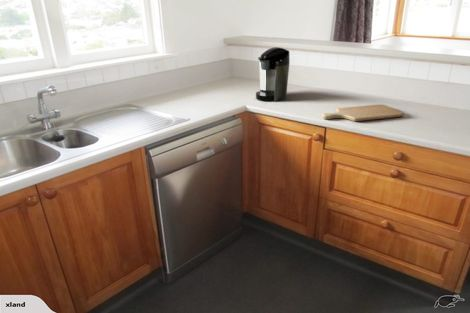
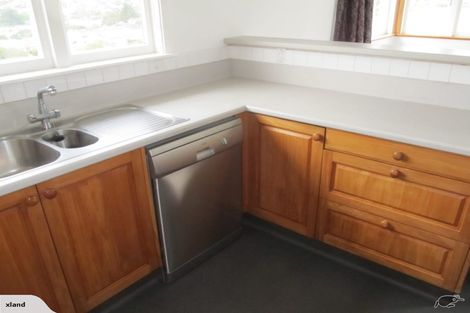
- coffee maker (268, 71)
- chopping board (358, 113)
